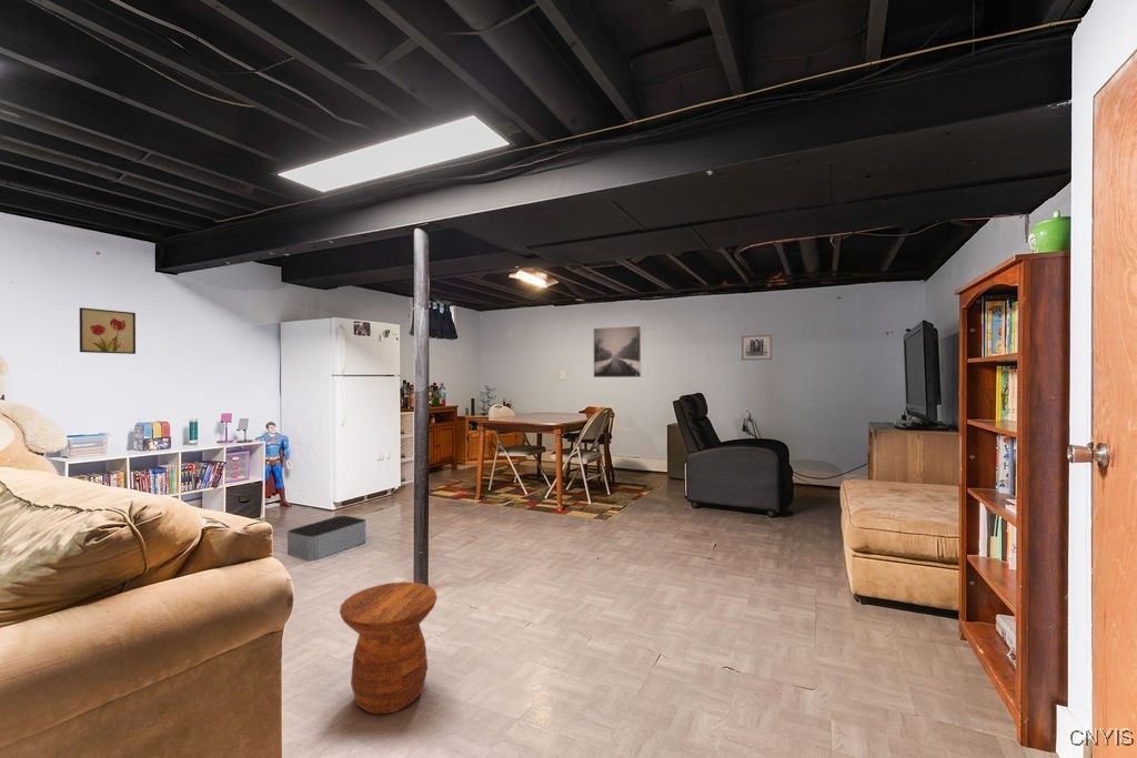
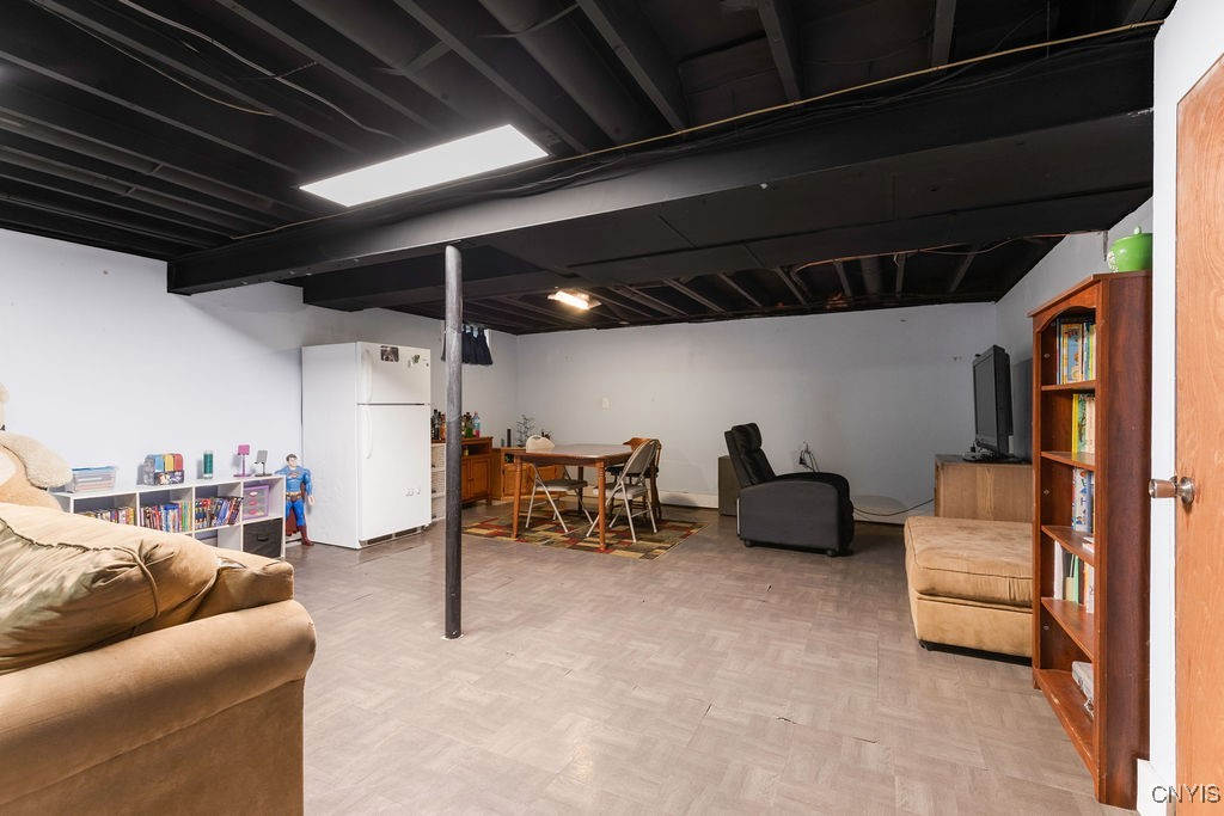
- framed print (616, 352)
- wall art (756, 347)
- storage bin (328, 536)
- wall art (108, 331)
- side table (390, 647)
